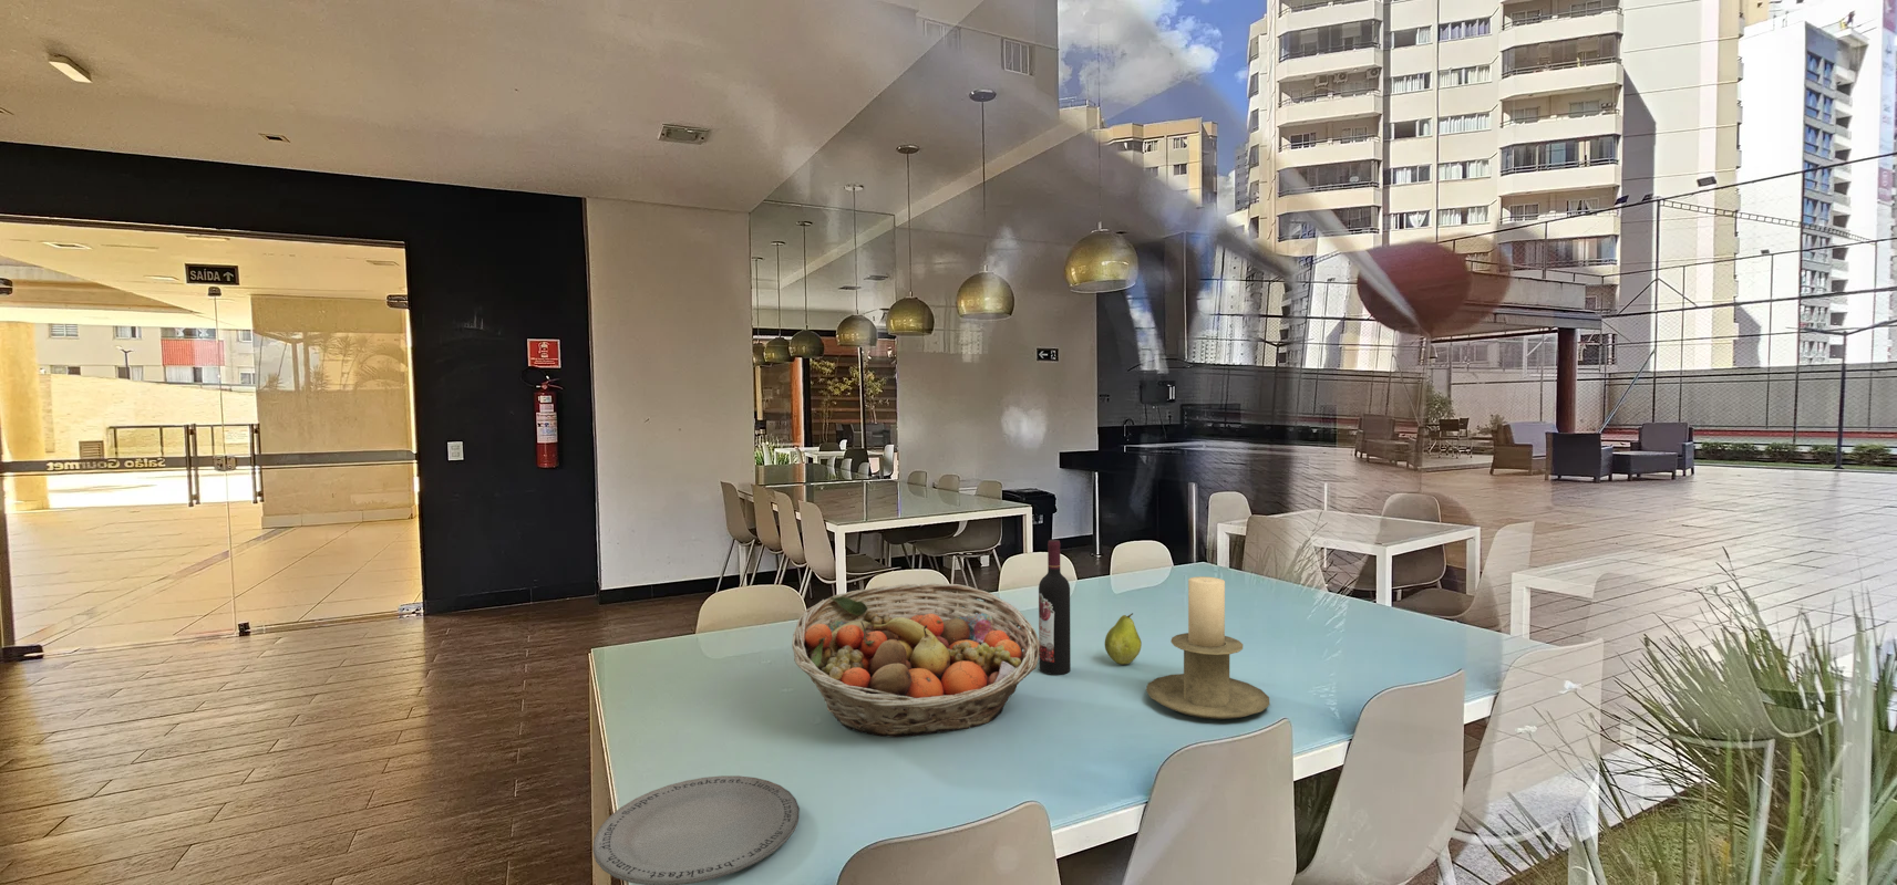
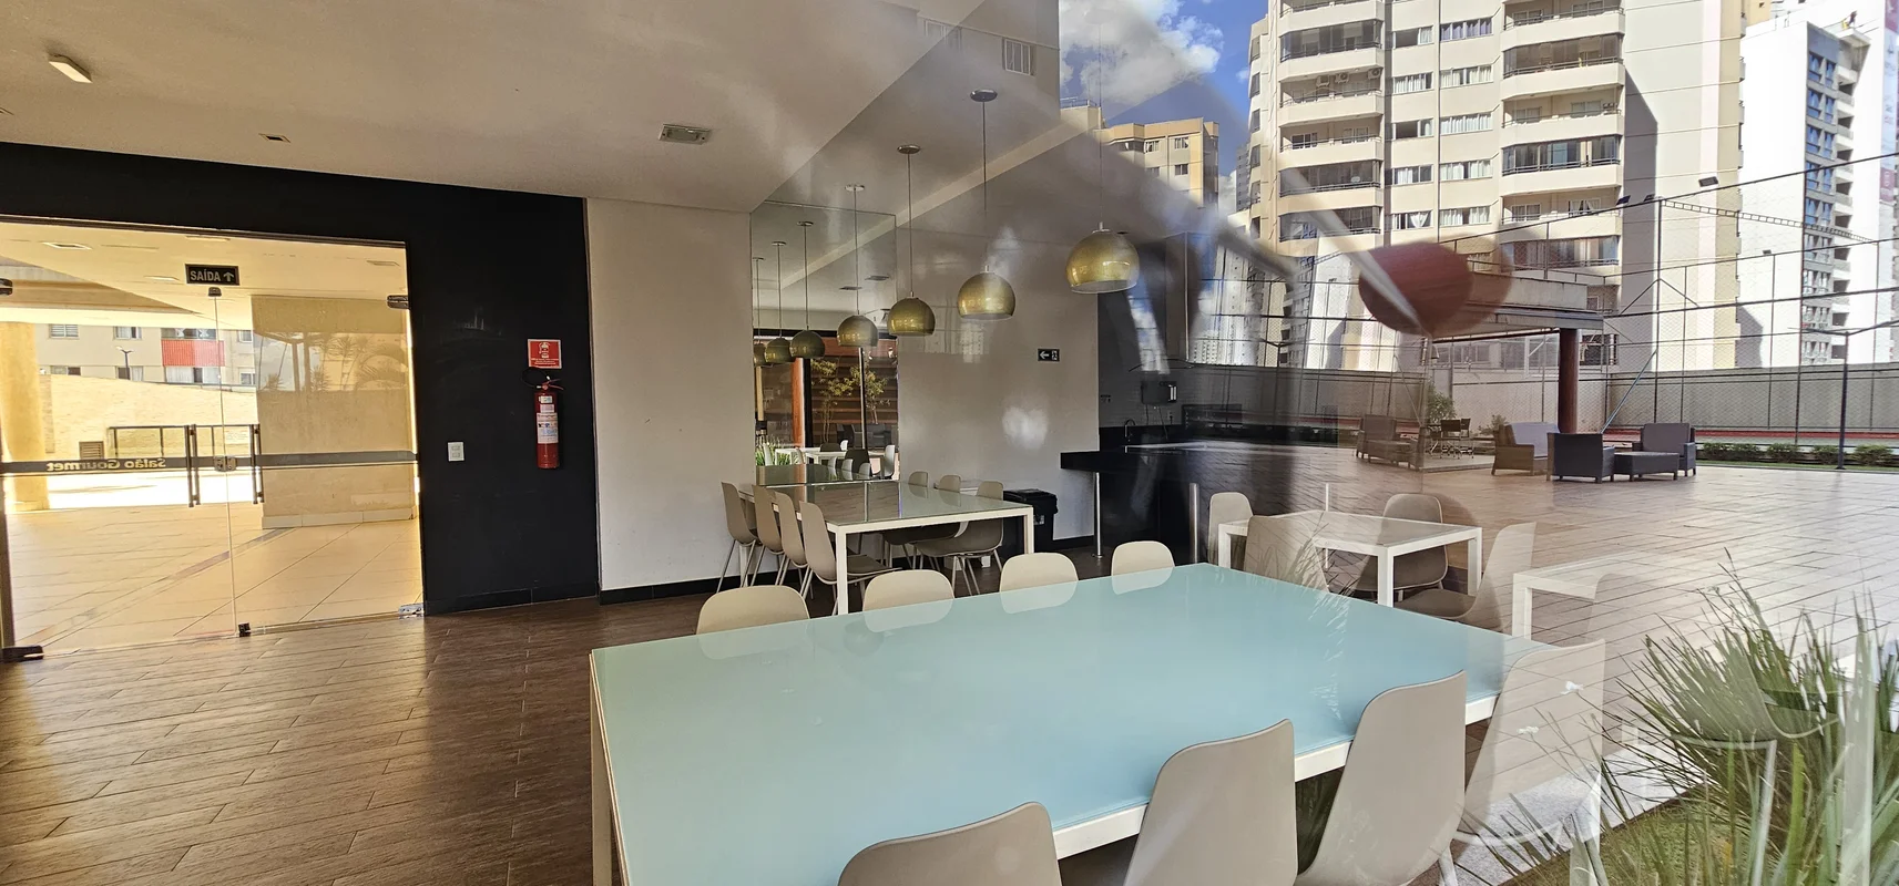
- plate (700, 827)
- wine bottle (1054, 606)
- candle holder (1206, 640)
- fruit (1123, 638)
- fruit basket (916, 654)
